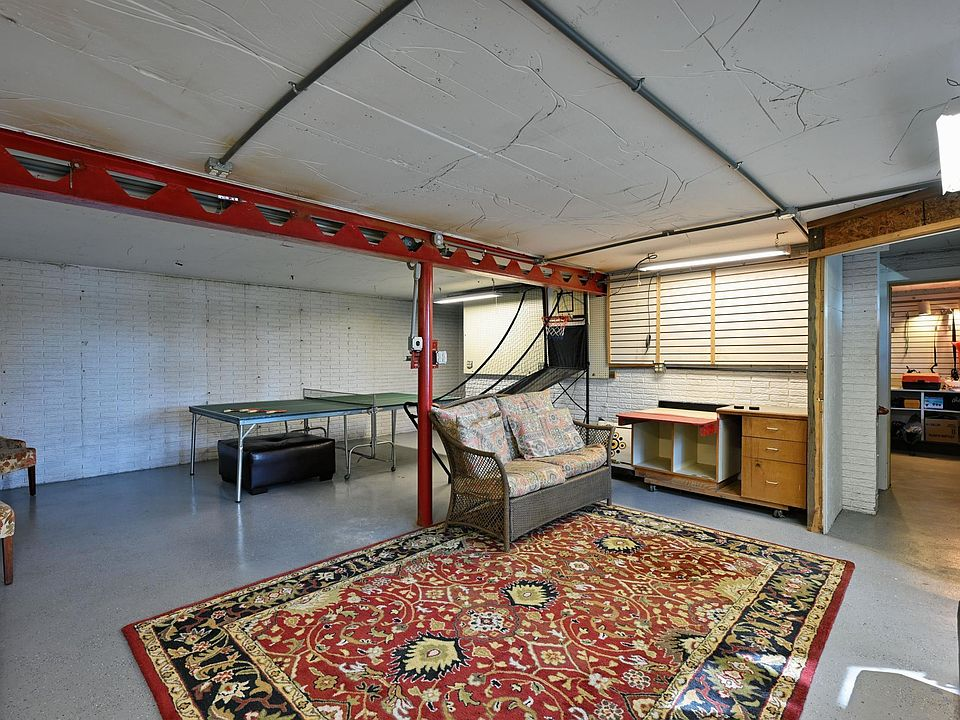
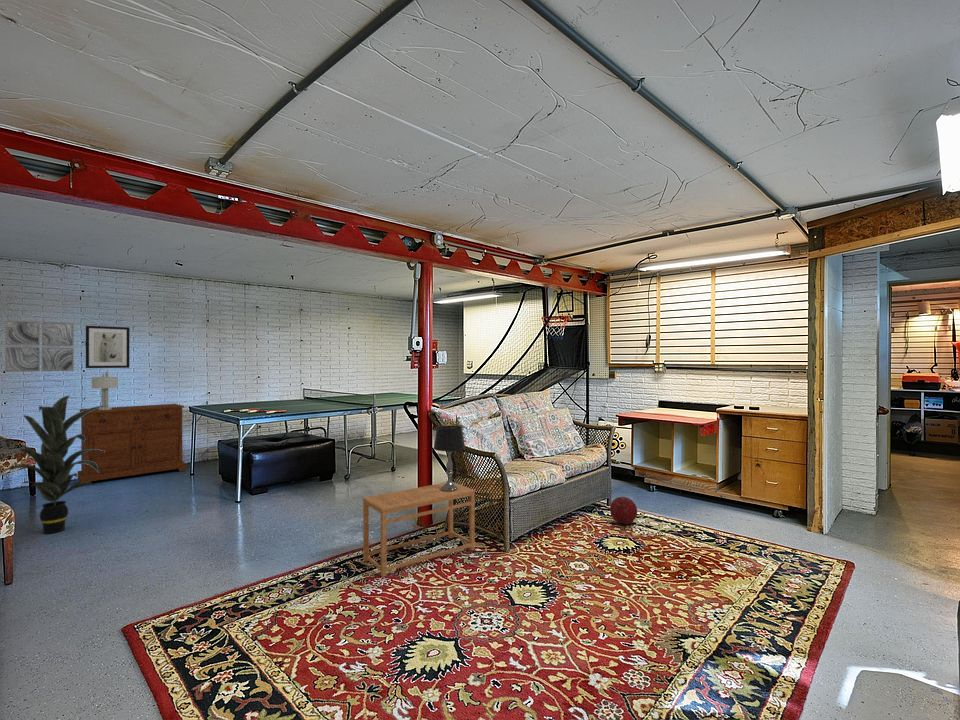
+ table lamp (449, 458)
+ side table (418, 516)
+ table lamp (104, 389)
+ indoor plant (61, 462)
+ sideboard (133, 440)
+ wall art (39, 347)
+ ball (623, 510)
+ wall art (108, 347)
